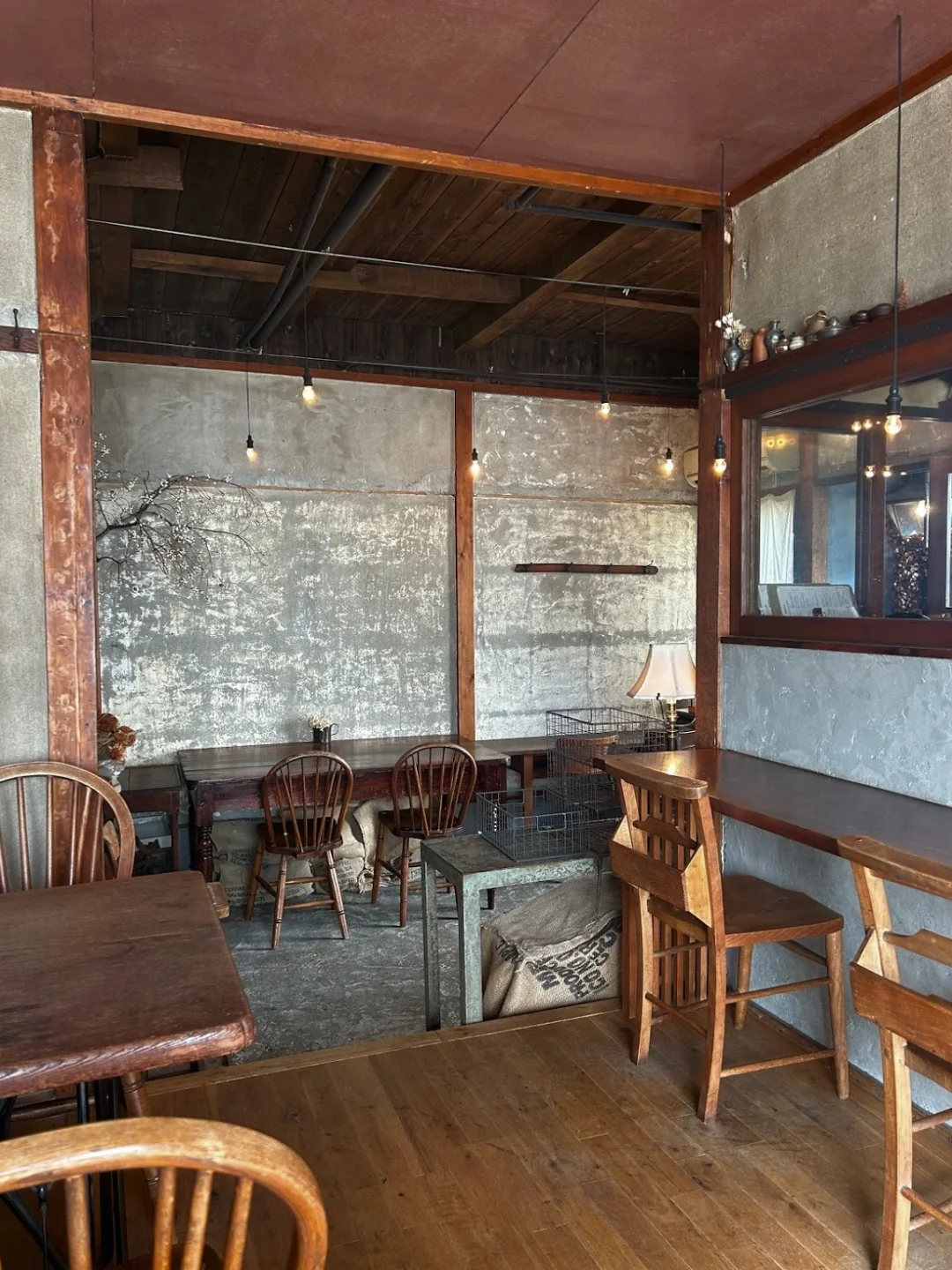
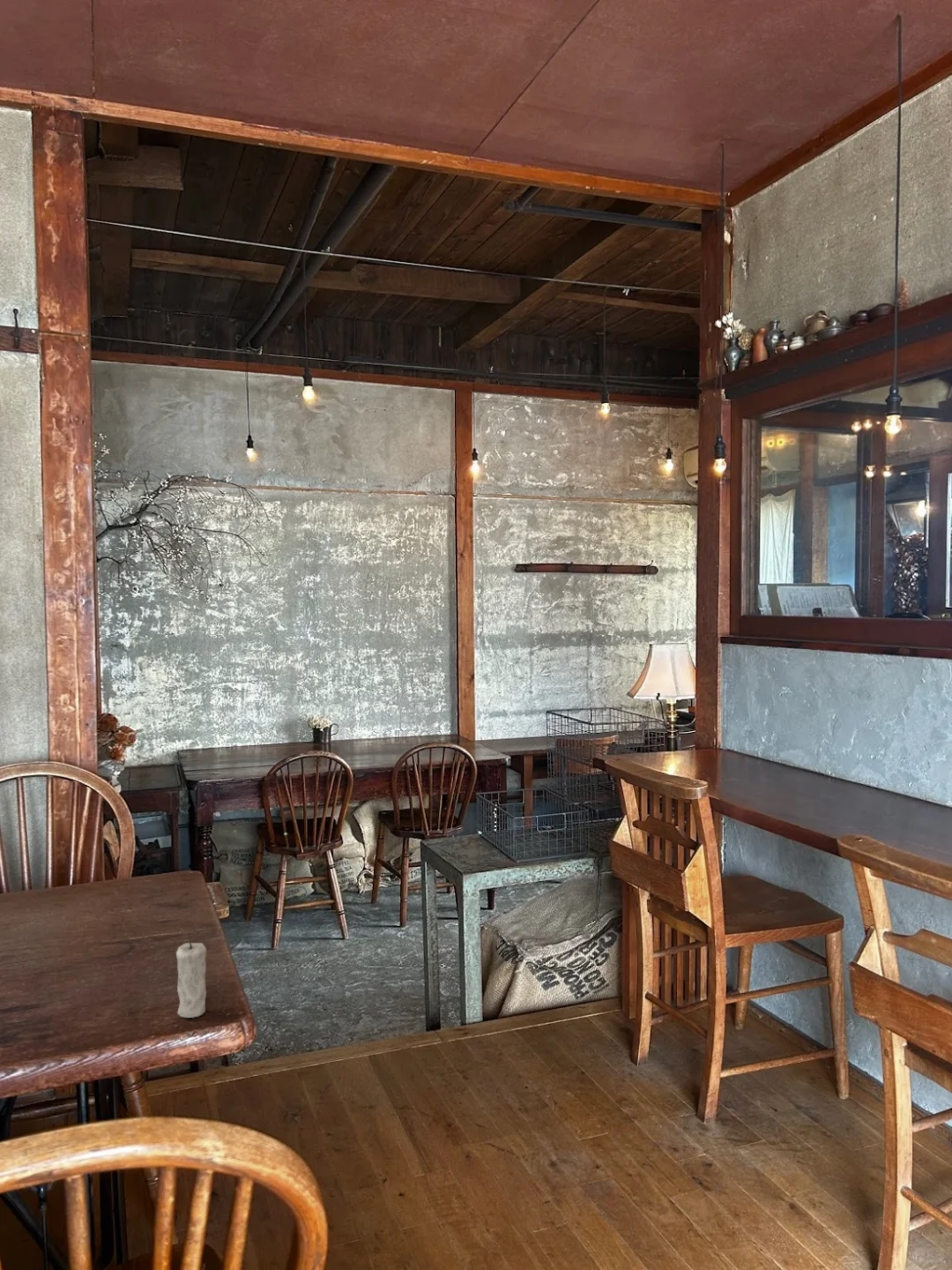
+ candle (191, 973)
